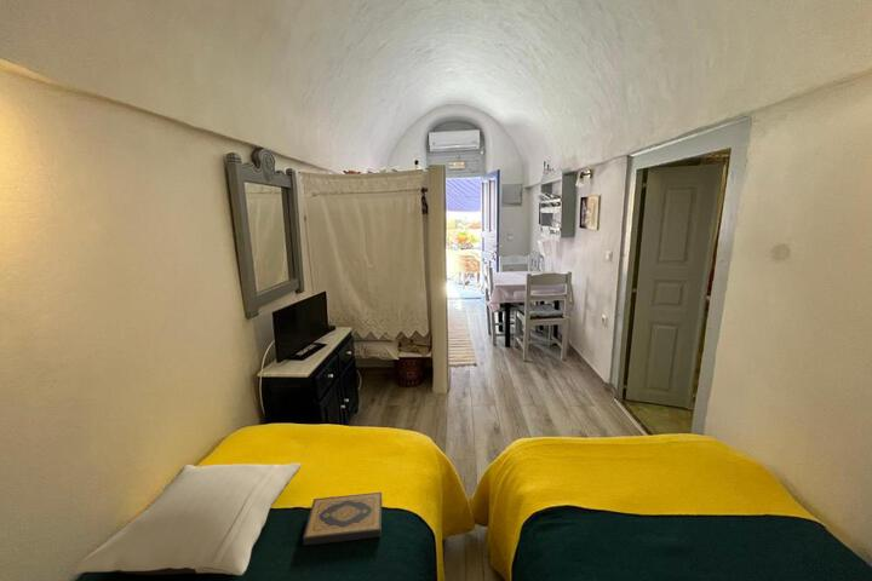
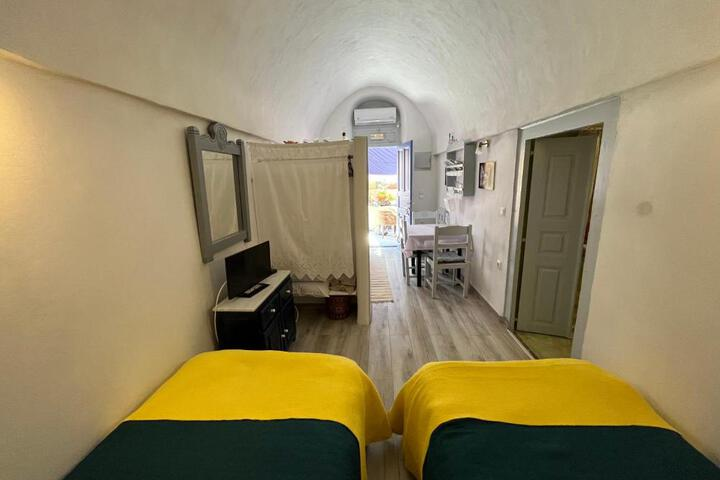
- hardback book (345, 517)
- pillow (208, 508)
